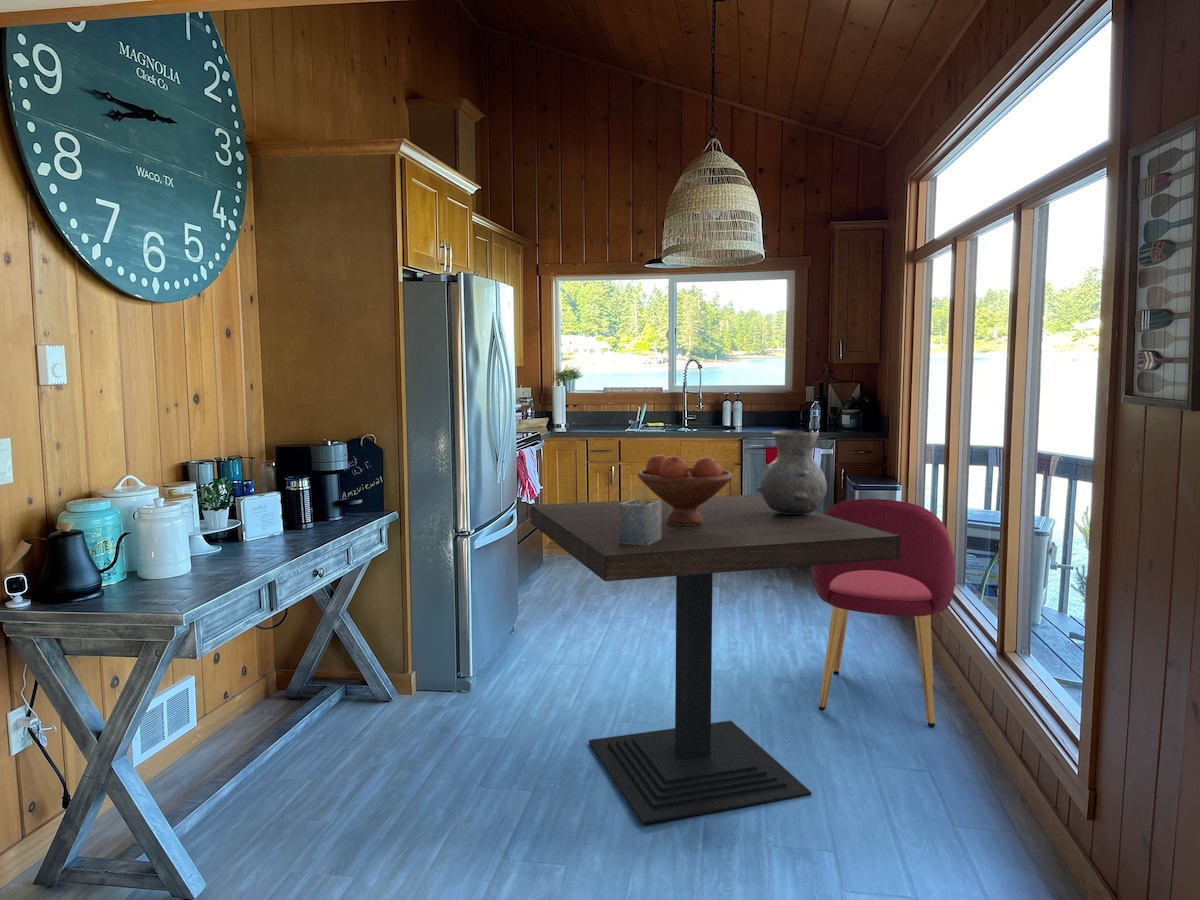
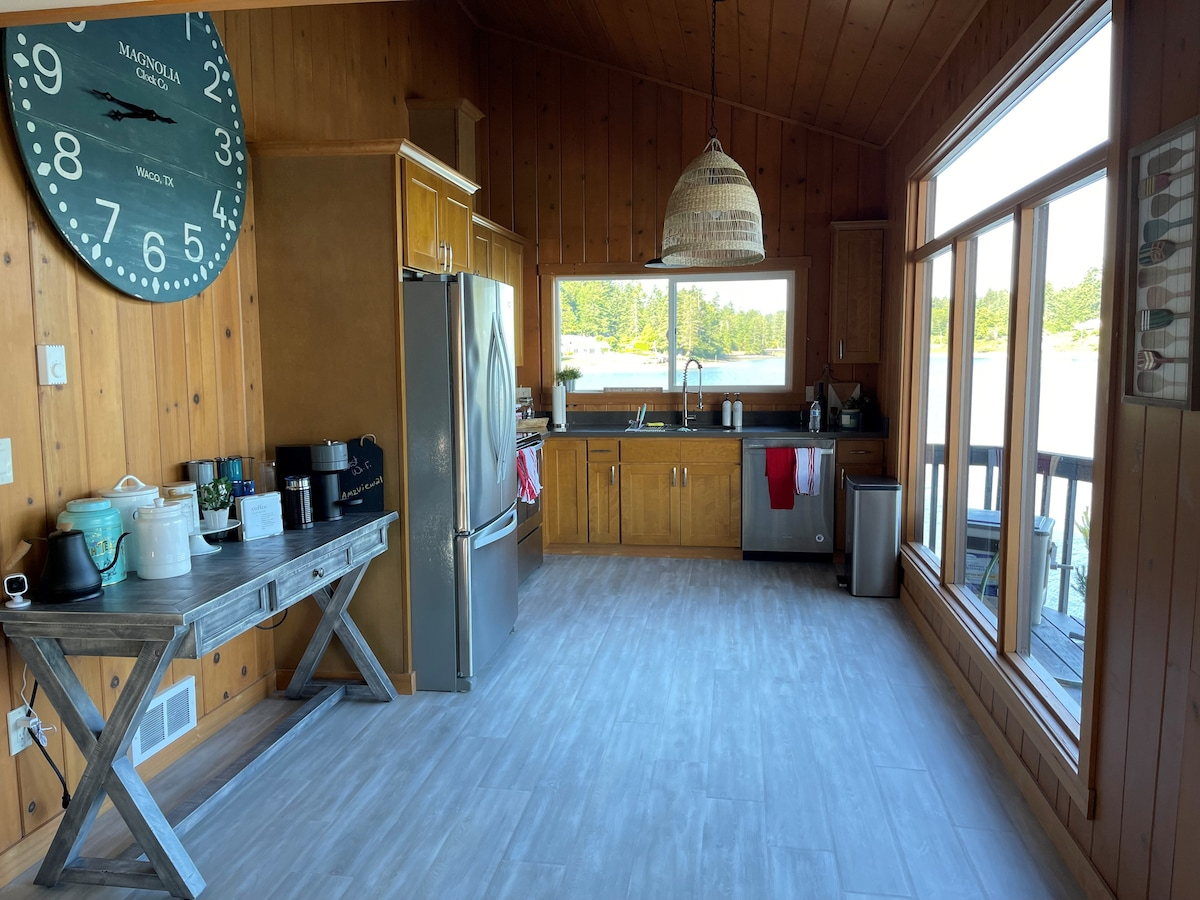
- vase (794, 472)
- dining table (693, 644)
- napkin holder (640, 513)
- fruit bowl (684, 487)
- dining chair (881, 596)
